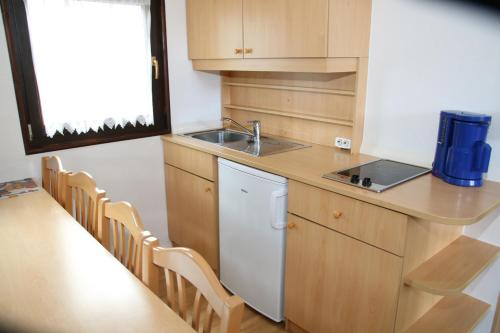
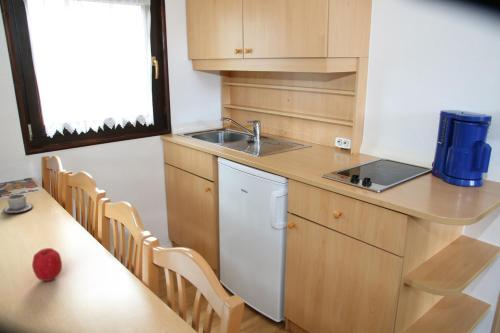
+ cup (17, 203)
+ fruit (47, 263)
